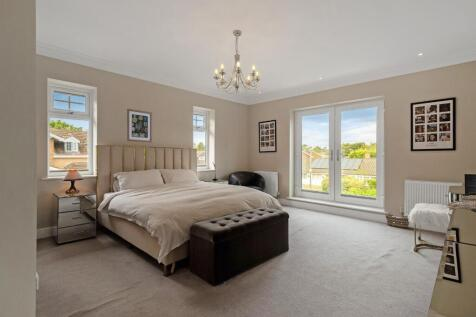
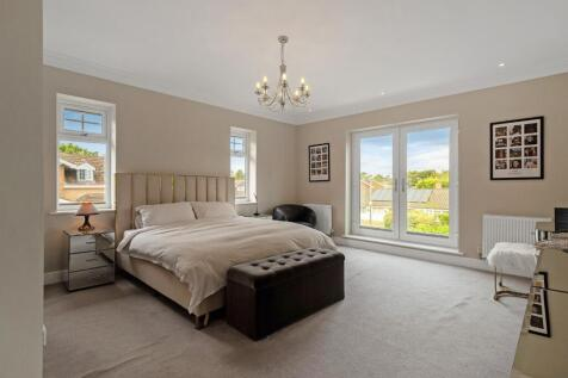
- wall art (140, 126)
- basket (397, 218)
